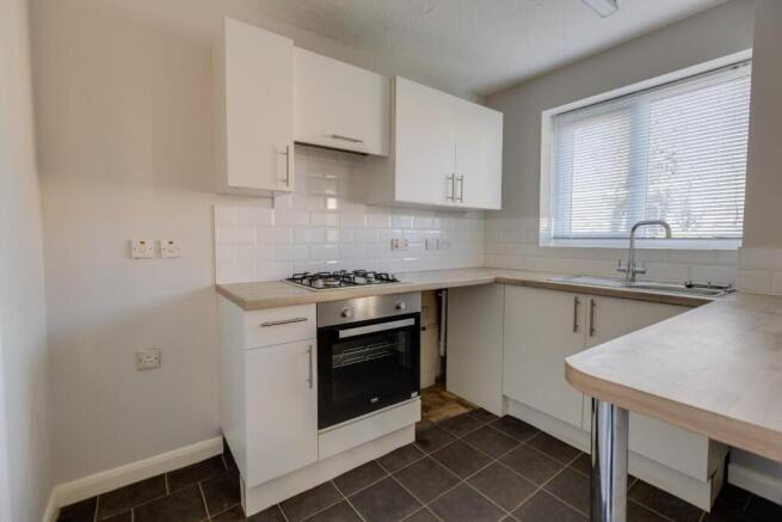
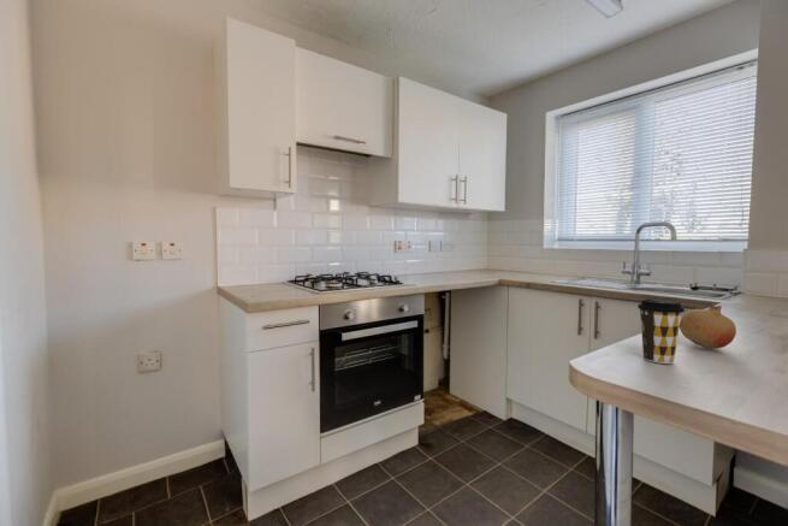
+ coffee cup (659, 330)
+ fruit (706, 325)
